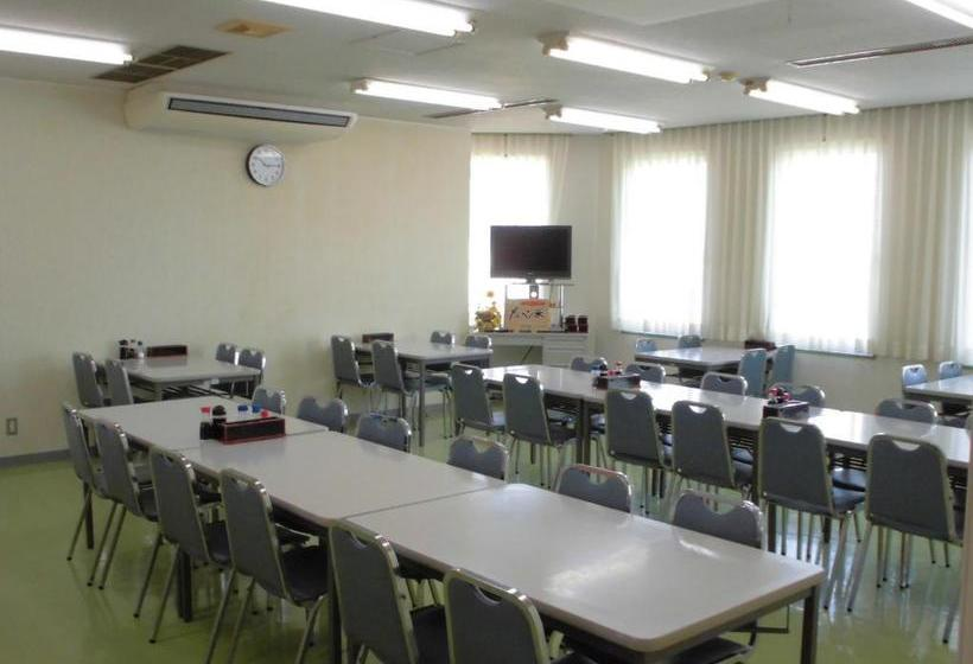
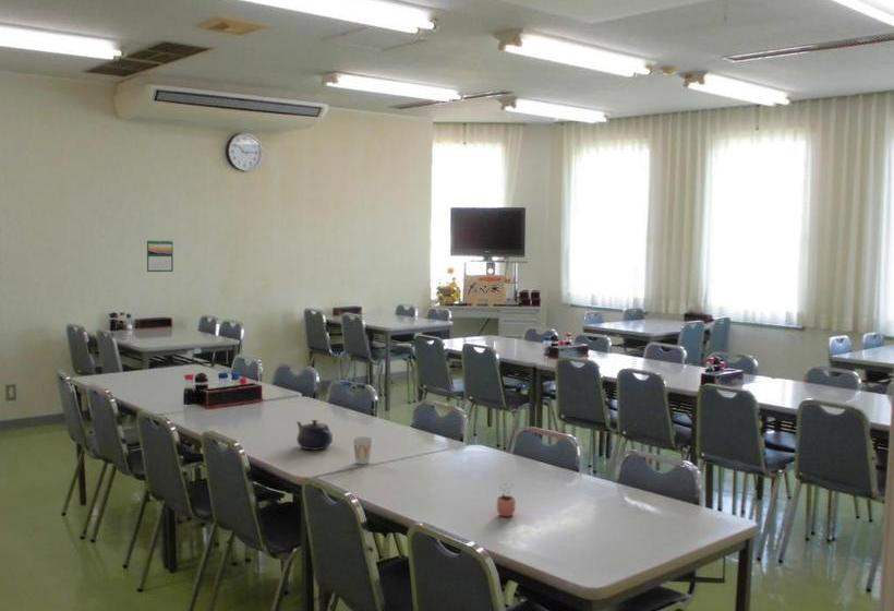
+ teapot (313, 433)
+ cocoa (507, 498)
+ calendar (159, 255)
+ cup (362, 450)
